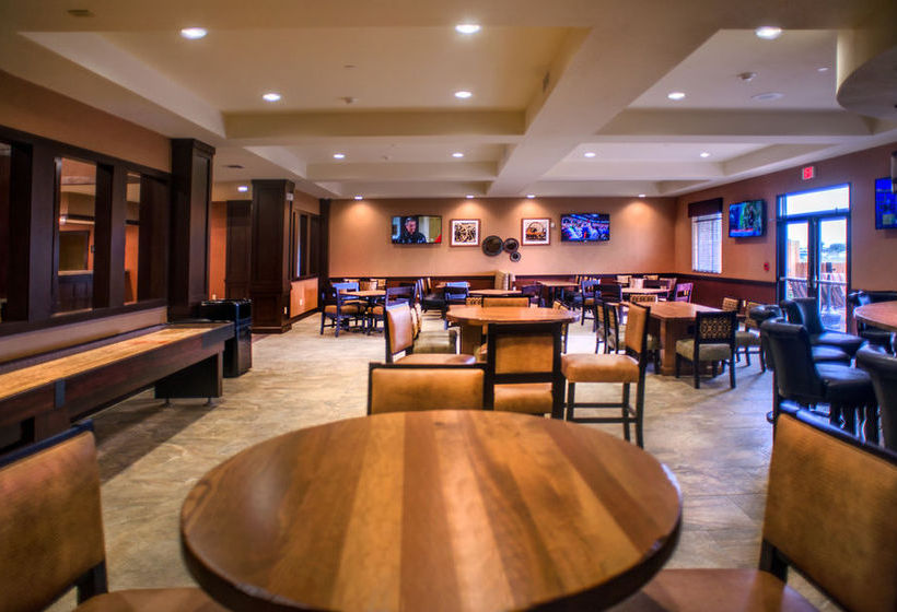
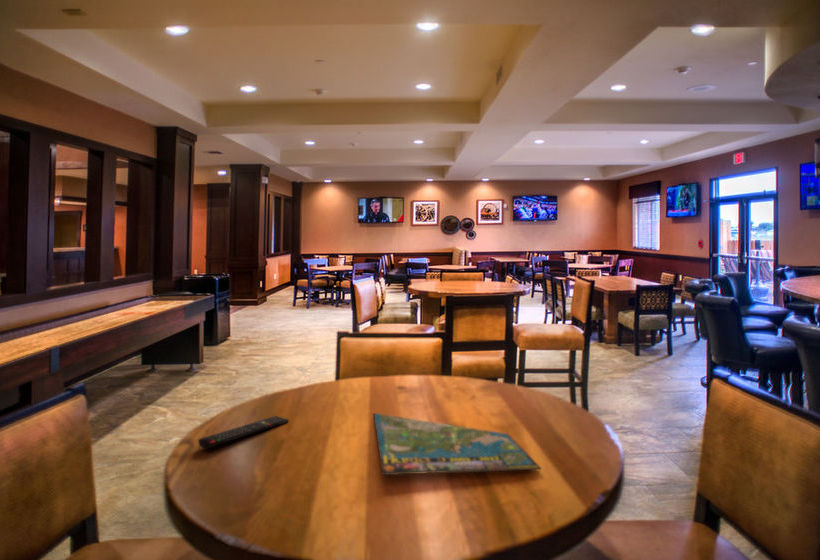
+ remote control (245, 431)
+ board game (442, 434)
